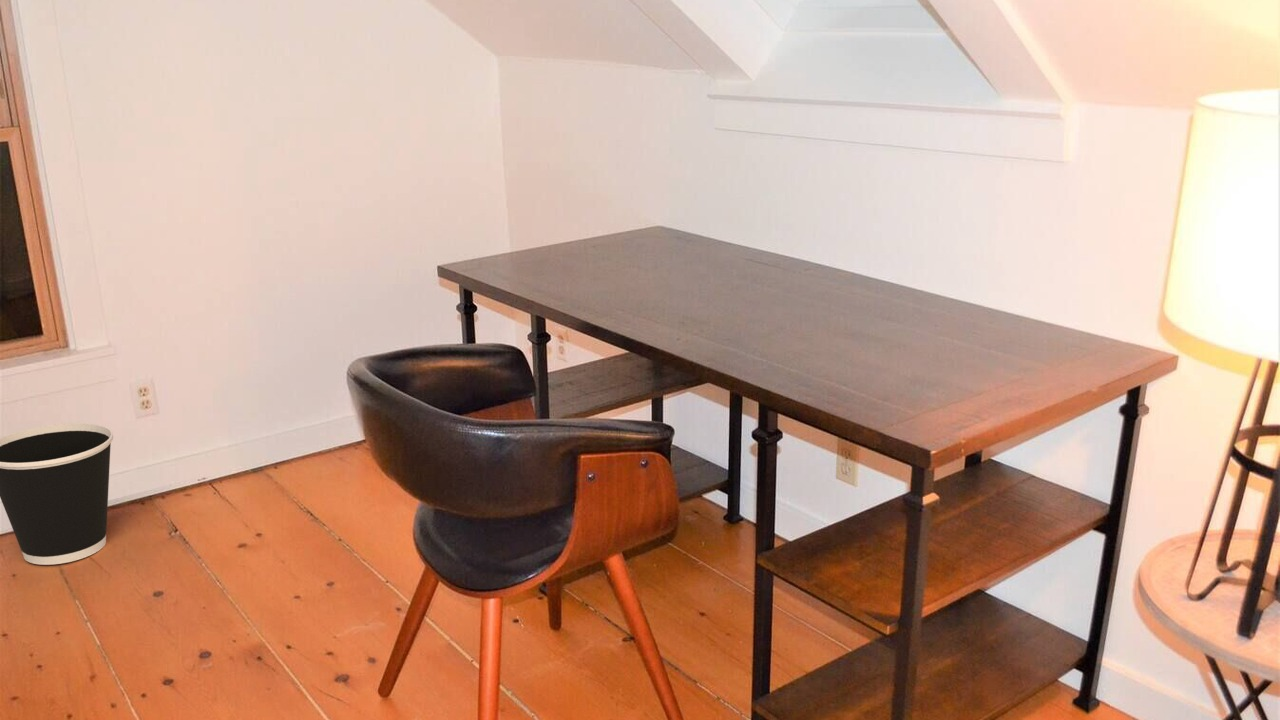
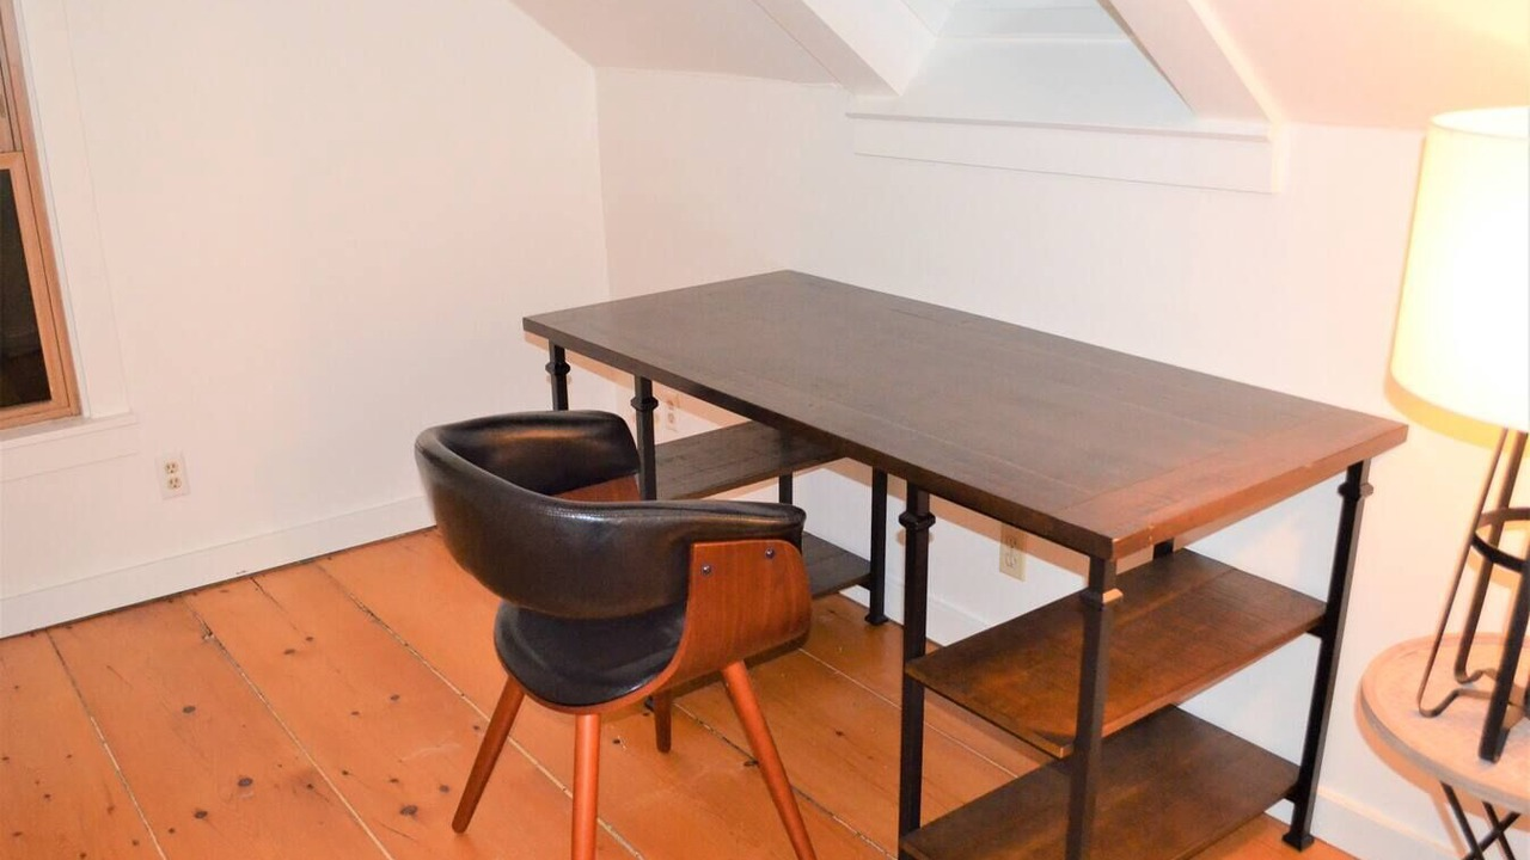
- wastebasket (57, 495)
